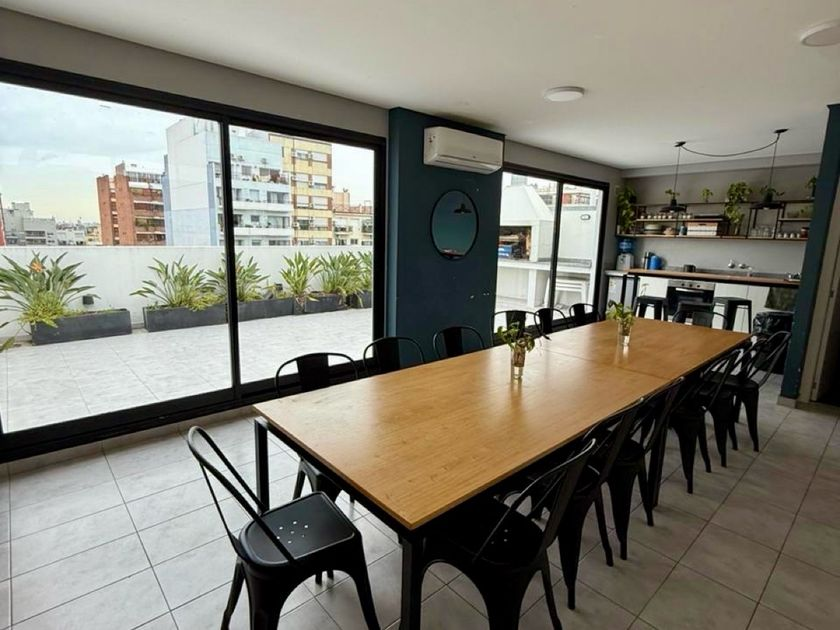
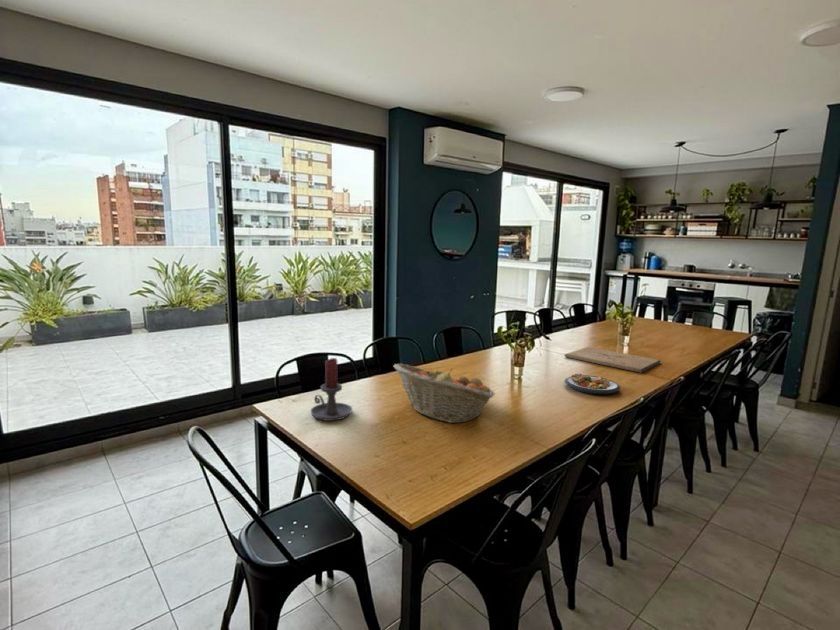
+ candle holder (328, 385)
+ cutting board (611, 358)
+ fruit basket (442, 387)
+ plate (591, 382)
